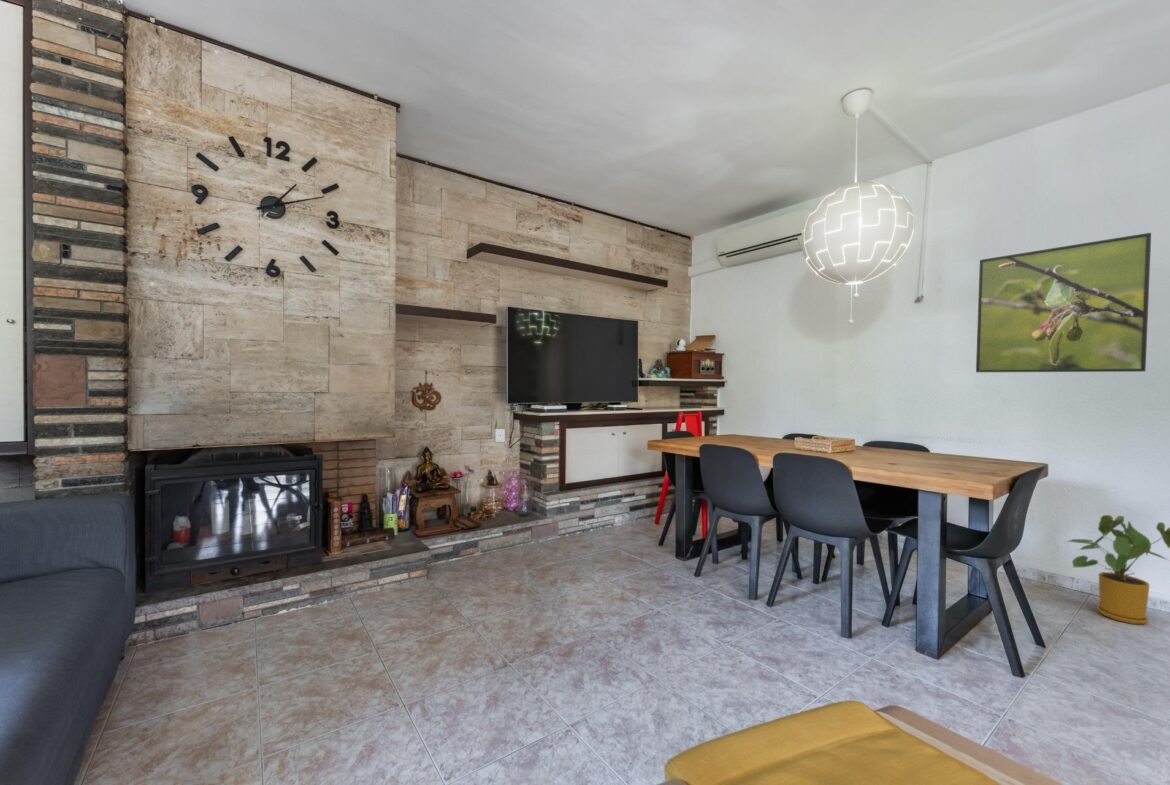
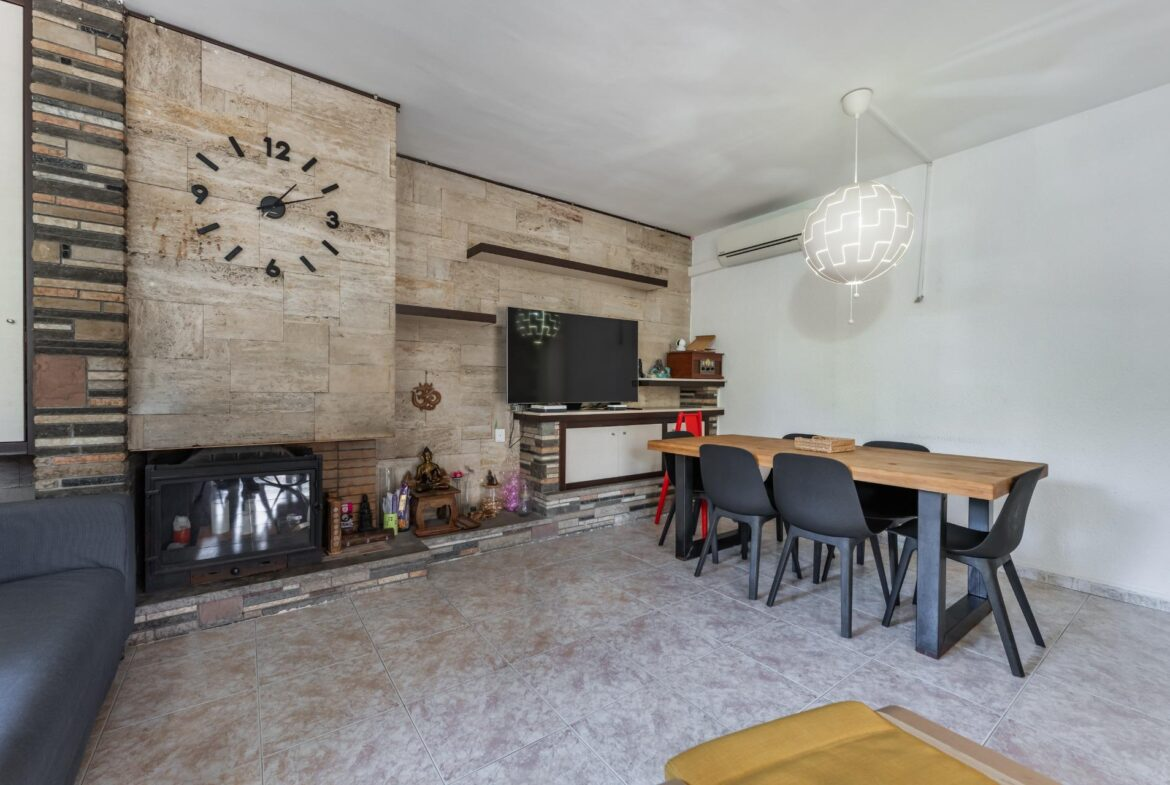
- house plant (1119, 567)
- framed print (1054, 310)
